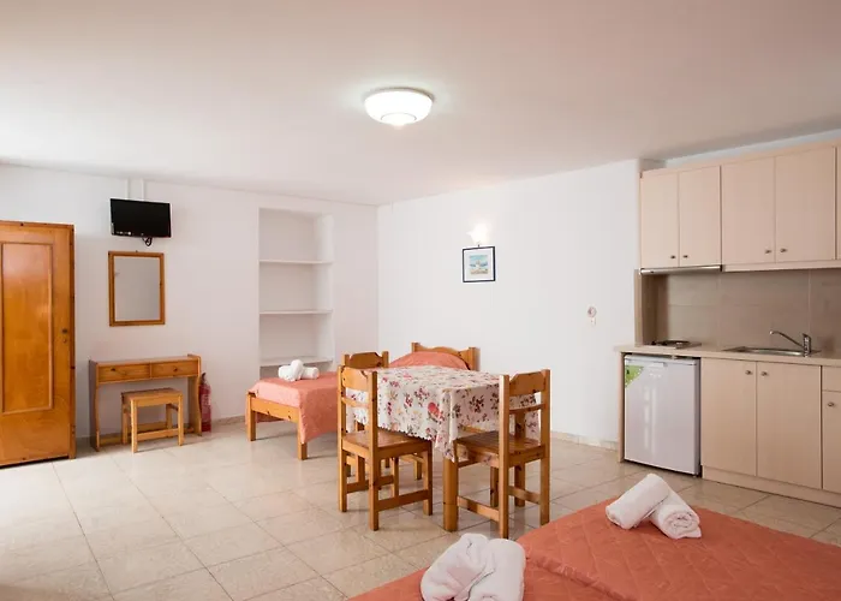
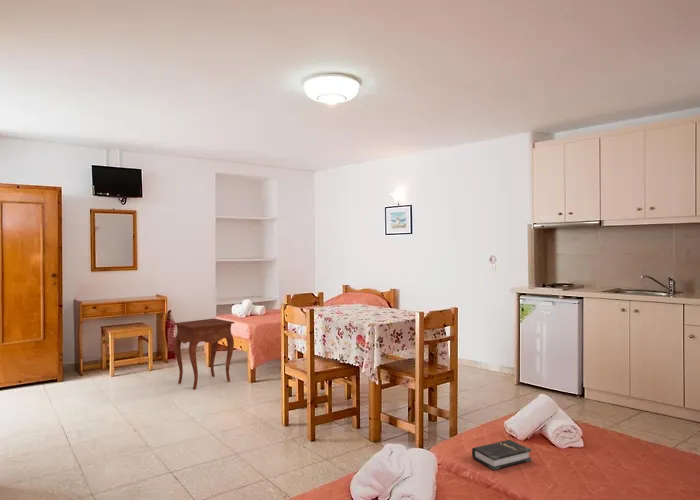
+ hardback book (501, 453)
+ side table (211, 352)
